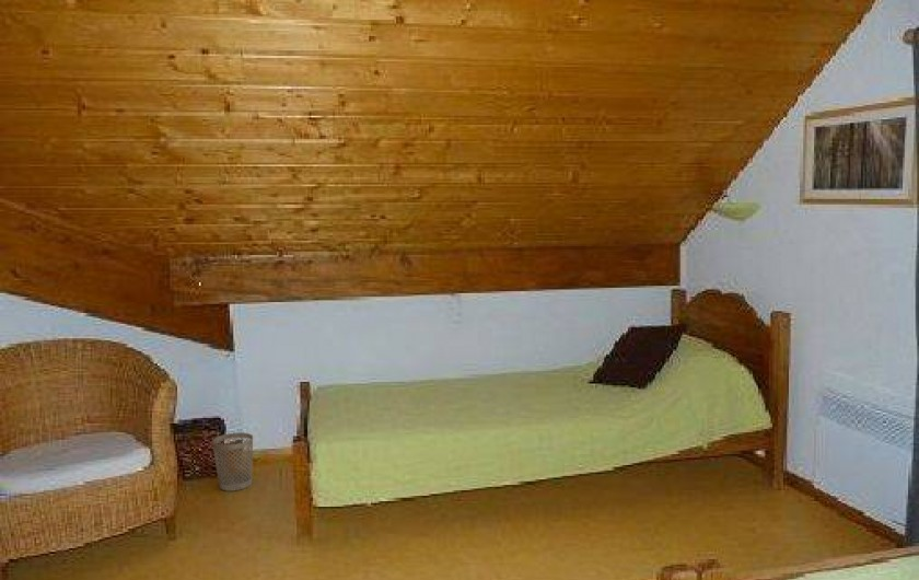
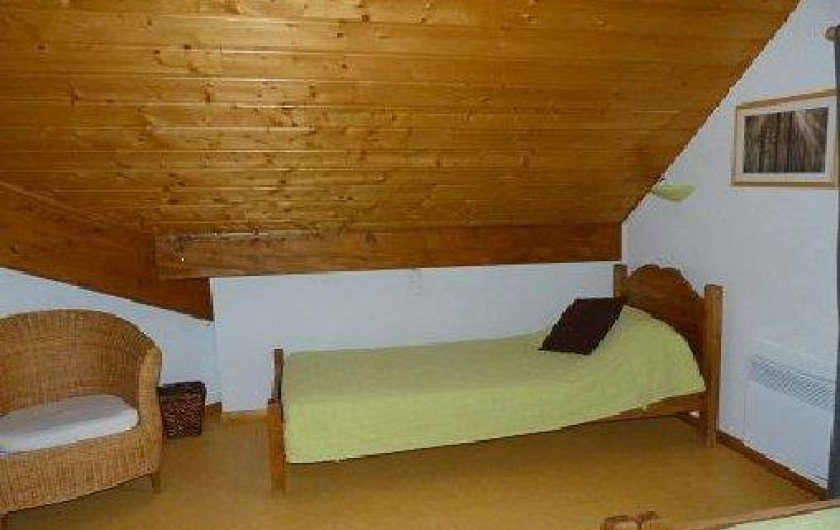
- wastebasket (234, 462)
